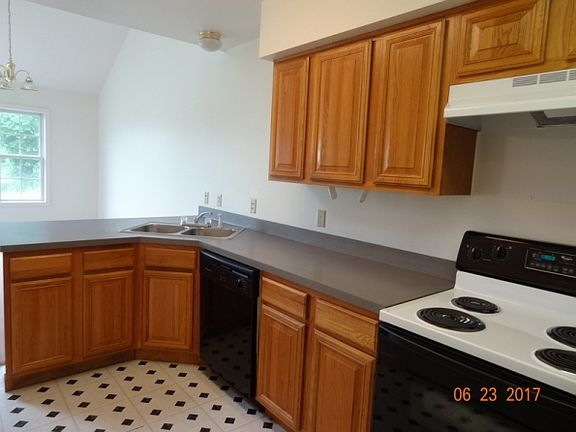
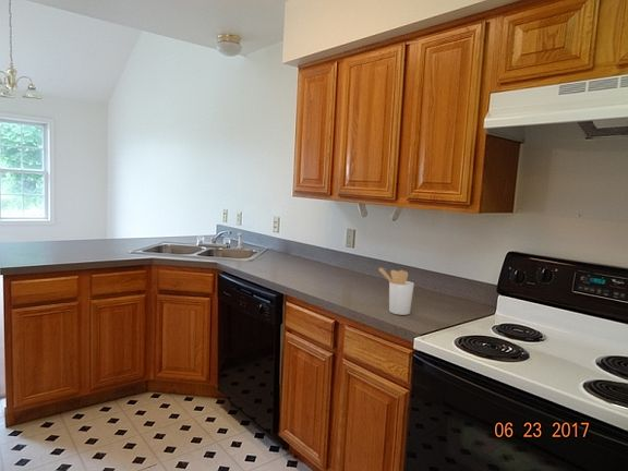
+ utensil holder (394, 289)
